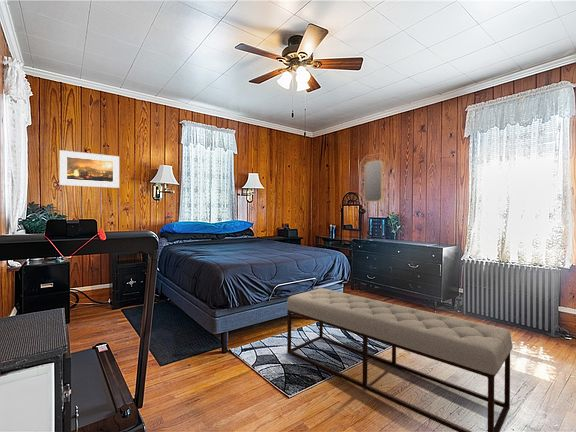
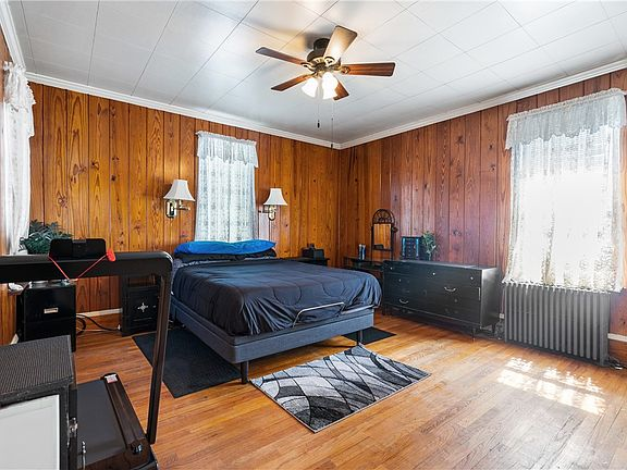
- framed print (90, 169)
- home mirror (372, 181)
- bench (381, 342)
